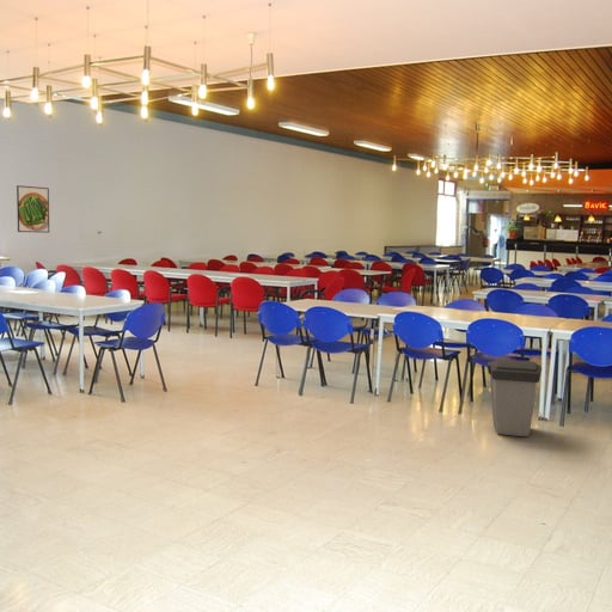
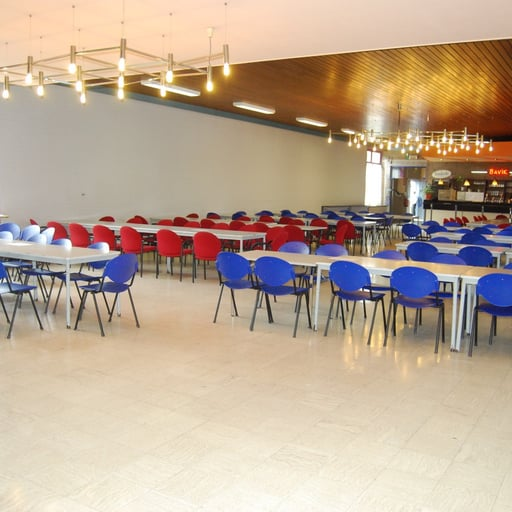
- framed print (33, 209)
- trash can (512, 396)
